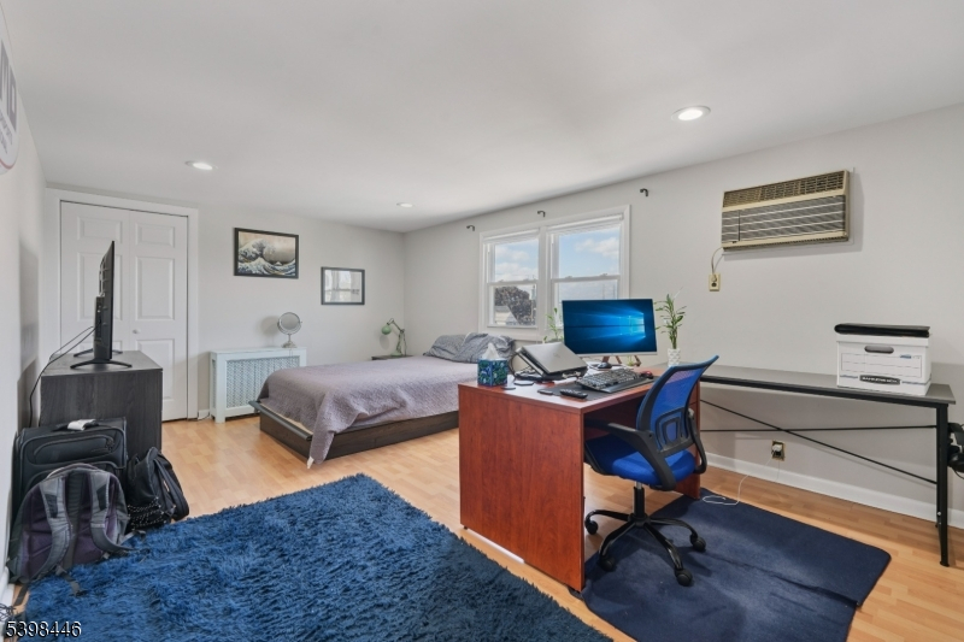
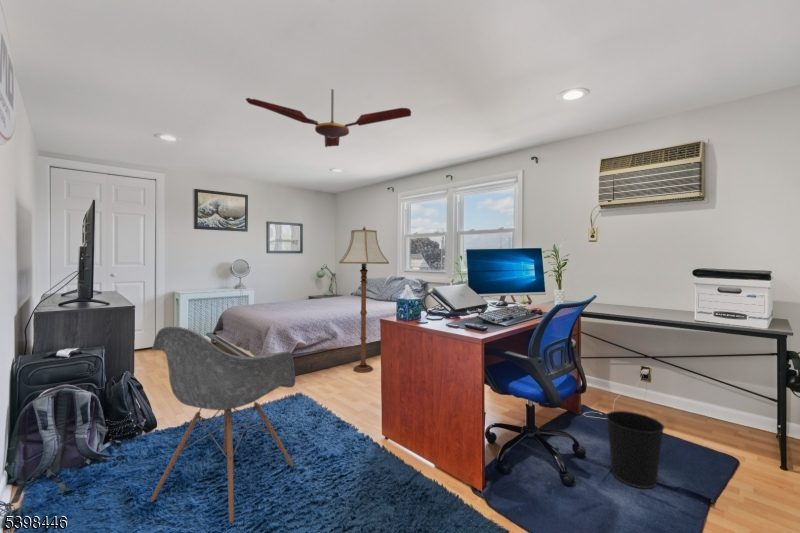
+ armchair (224, 401)
+ wastebasket (633, 448)
+ floor lamp (363, 297)
+ ceiling fan (331, 119)
